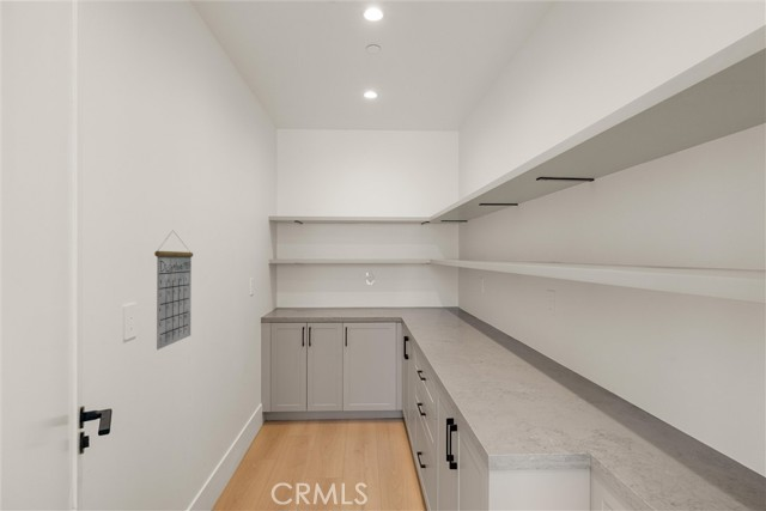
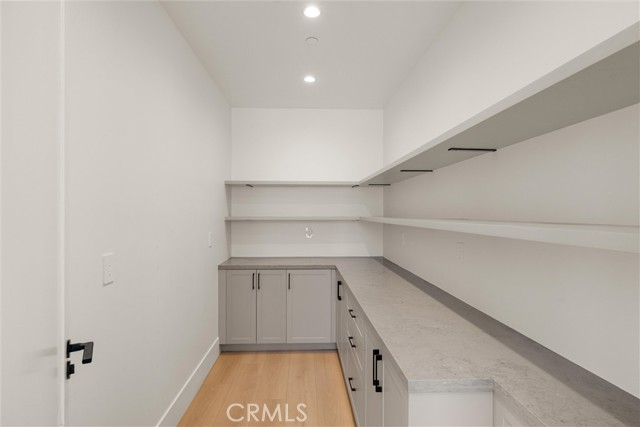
- calendar (175, 286)
